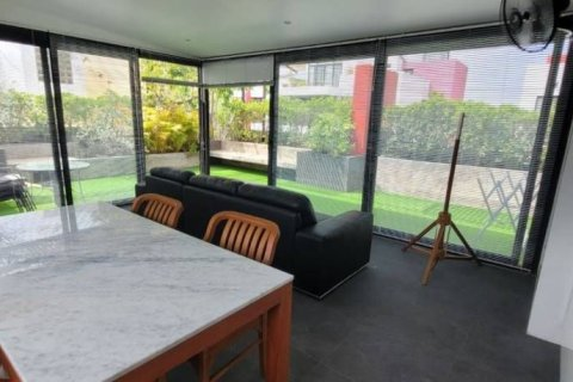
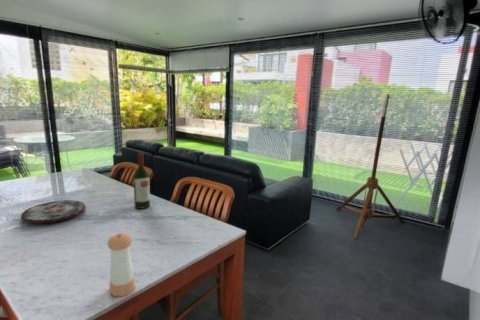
+ plate (55, 210)
+ wine bottle (141, 180)
+ pepper shaker (121, 261)
